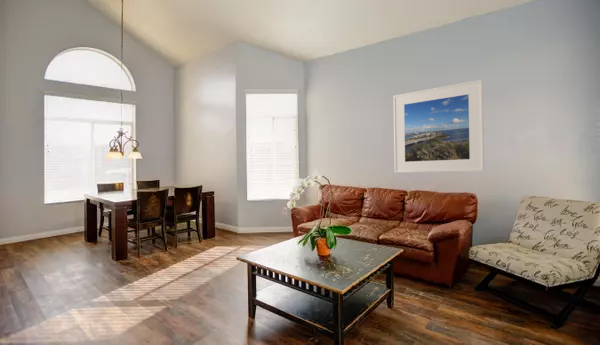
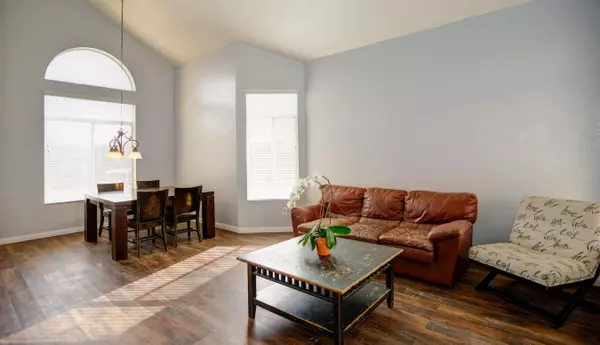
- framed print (434, 130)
